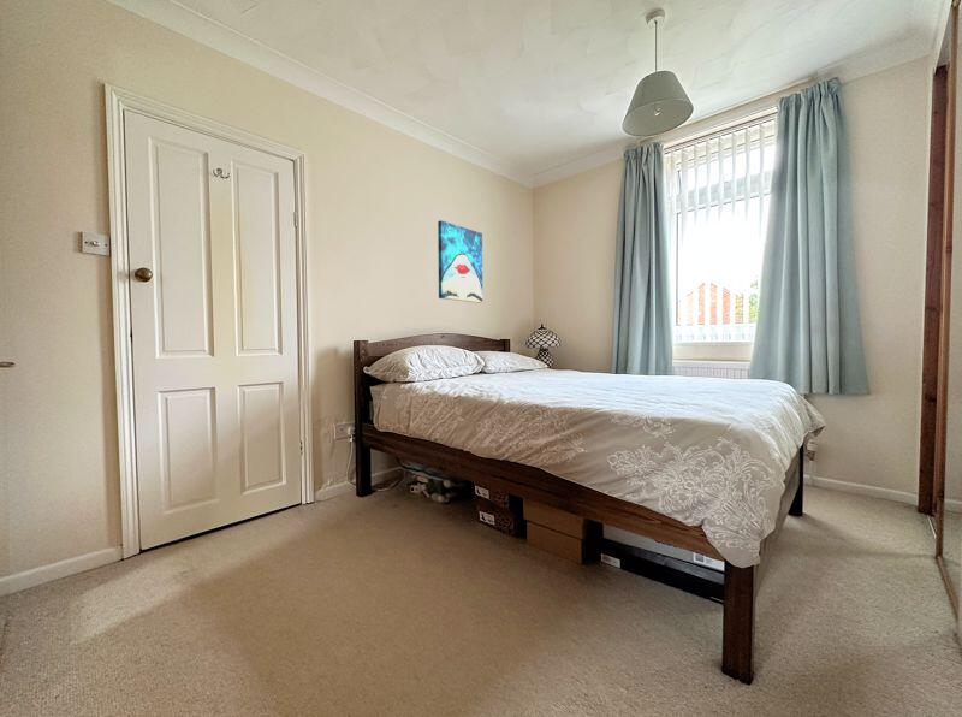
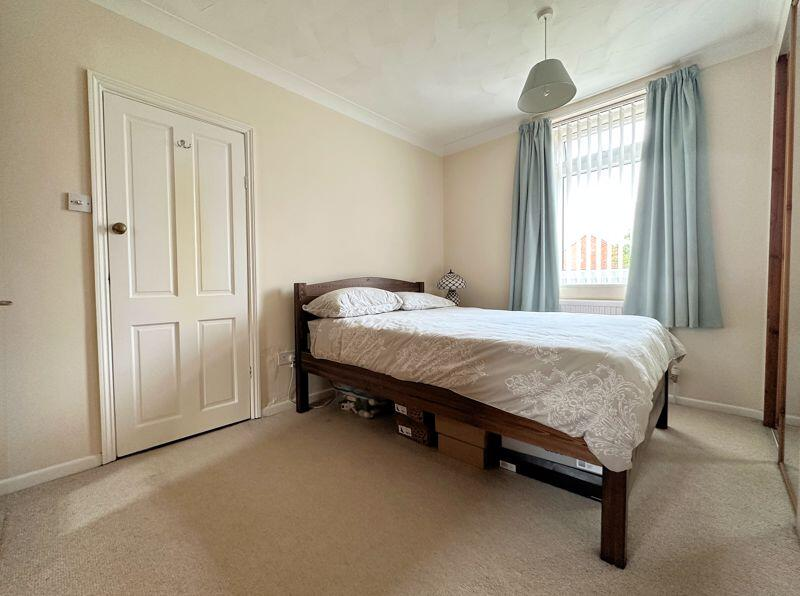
- wall art (461, 263)
